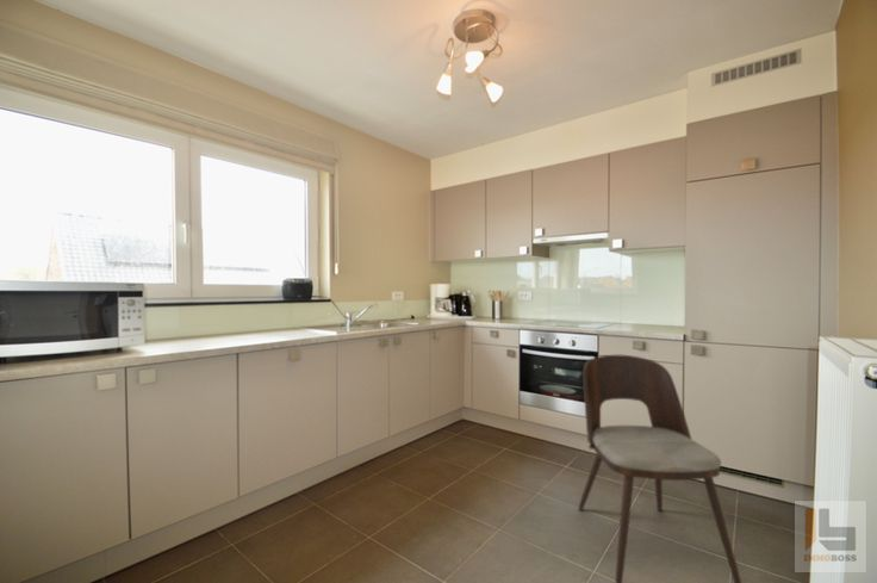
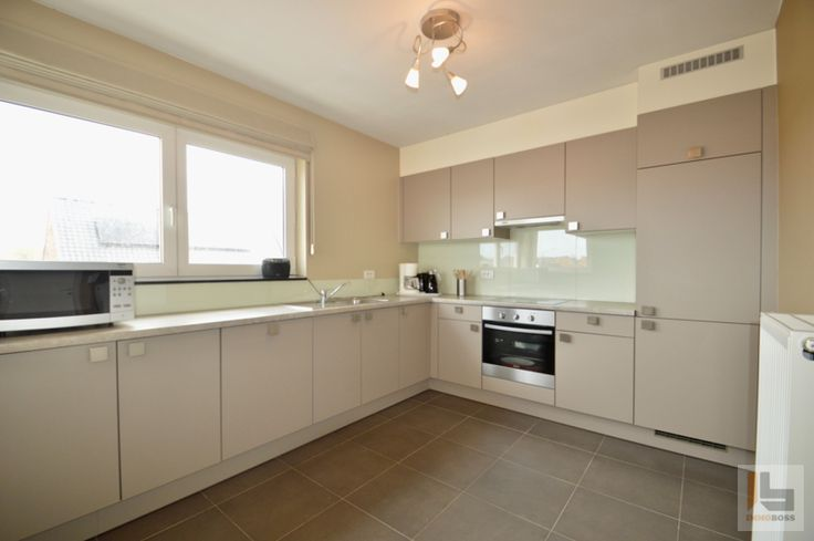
- dining chair (642, 451)
